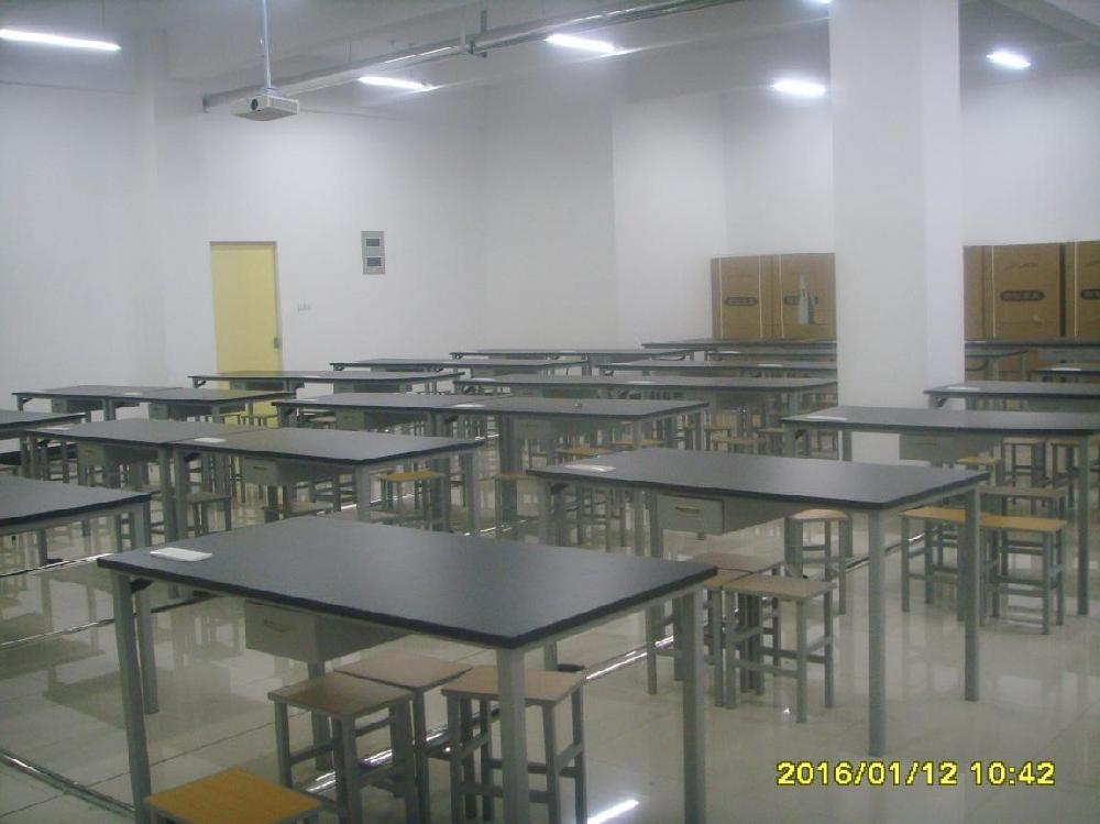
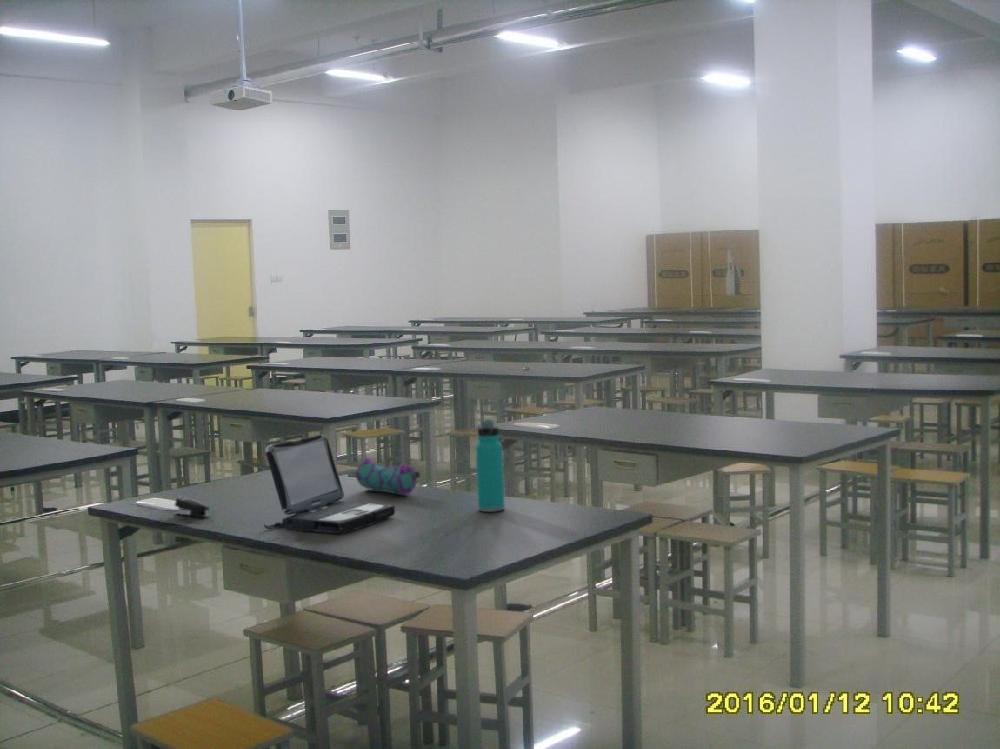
+ pencil case (386, 476)
+ stapler (191, 506)
+ laptop (328, 481)
+ water bottle (489, 464)
